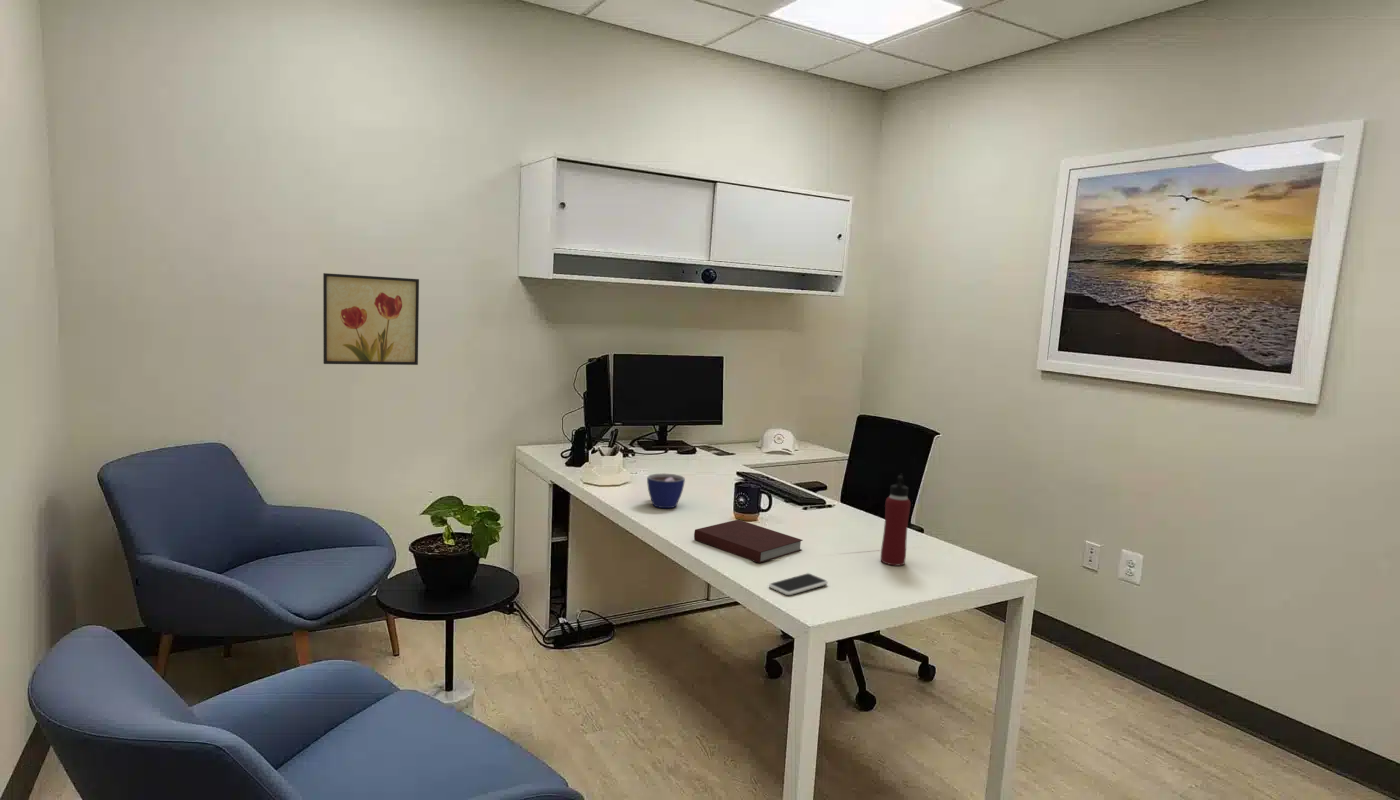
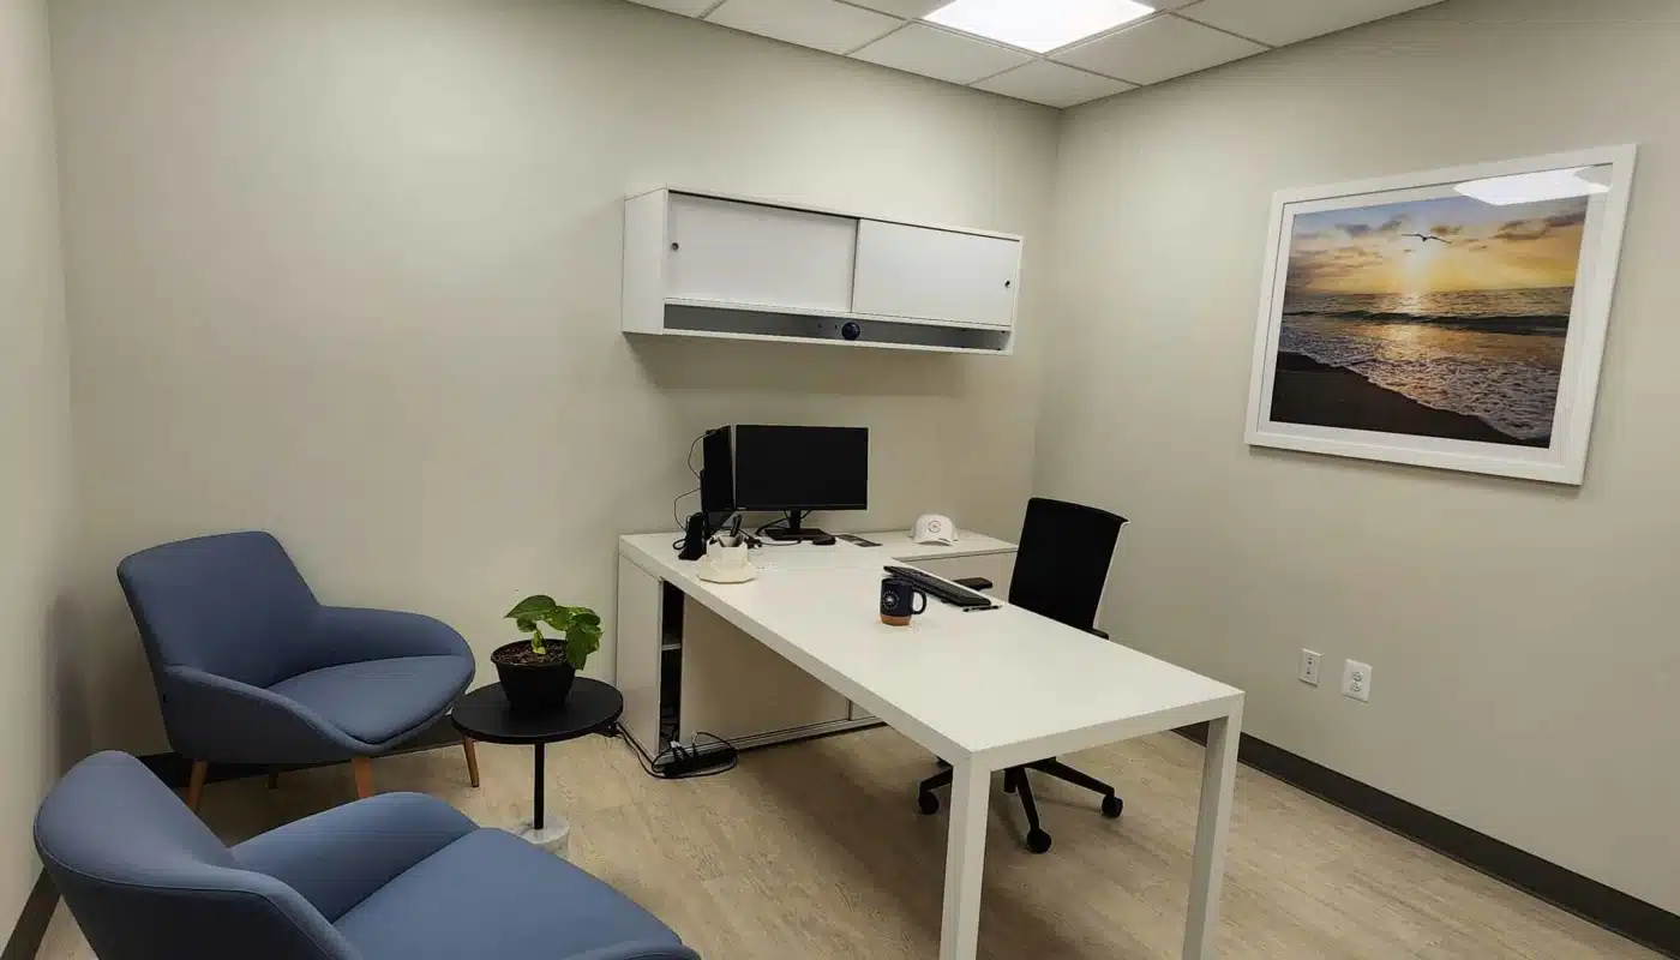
- smartphone (798, 583)
- water bottle (896, 518)
- wall art (371, 320)
- cup (663, 489)
- notebook (747, 539)
